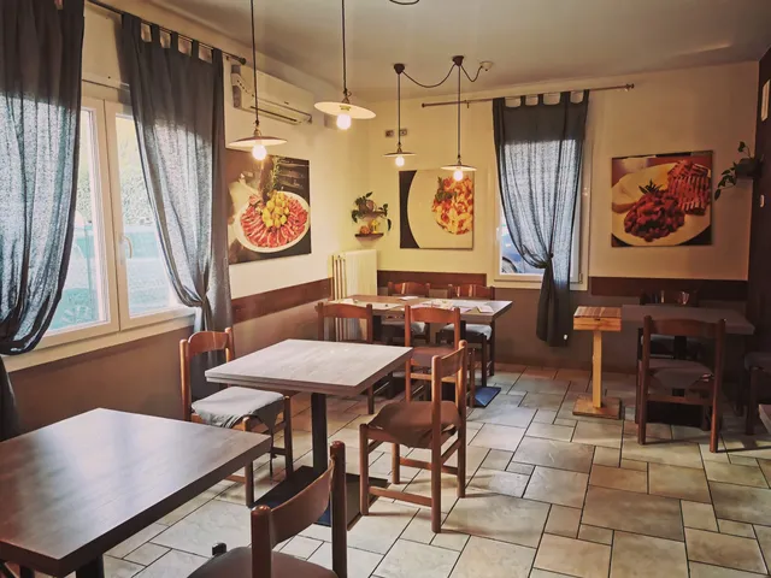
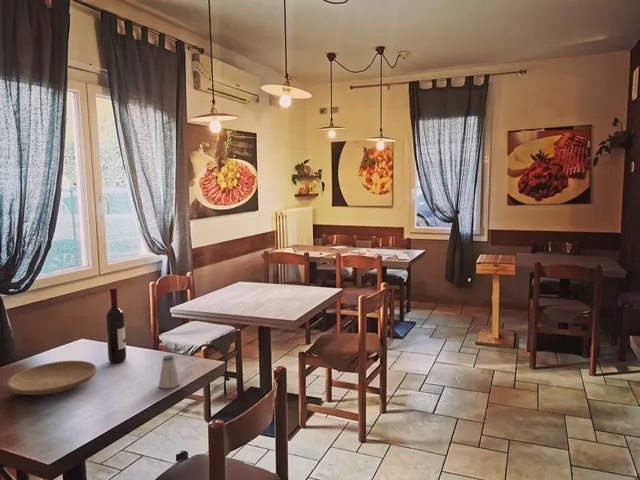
+ saltshaker (168, 370)
+ plate (54, 380)
+ wine bottle (115, 324)
